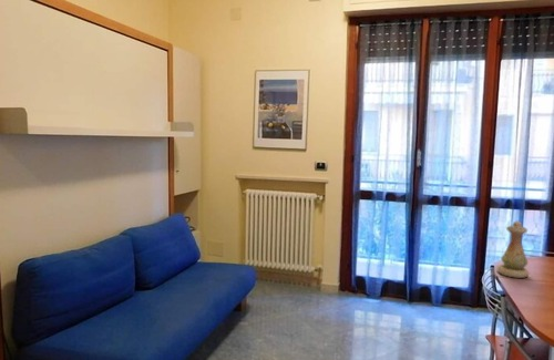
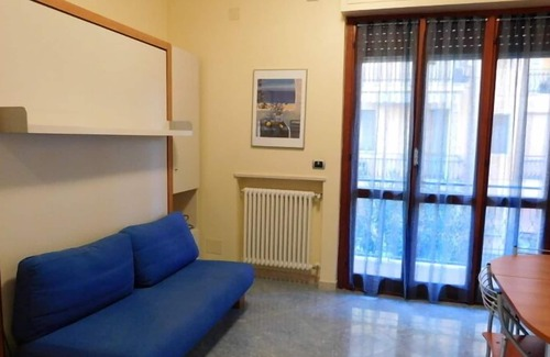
- vase (514, 247)
